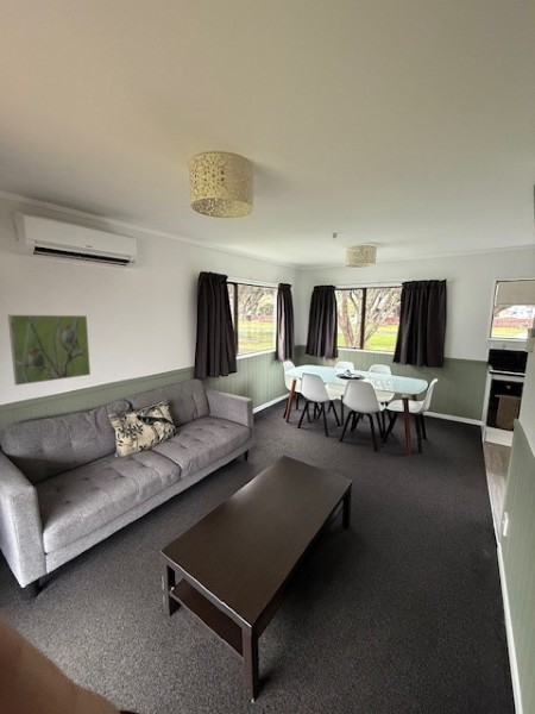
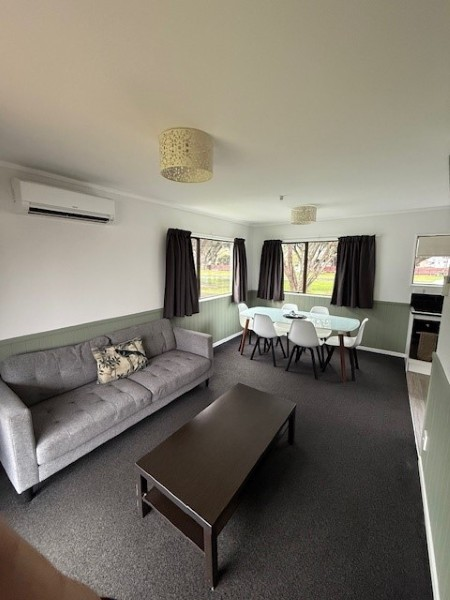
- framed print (52, 347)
